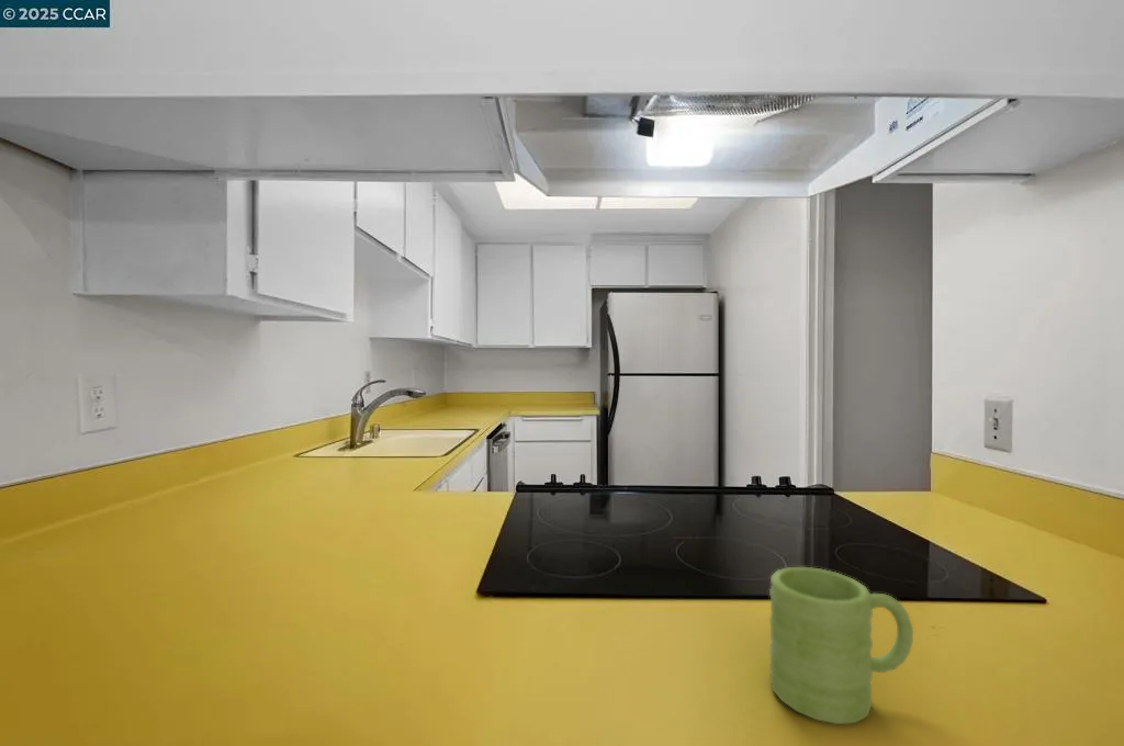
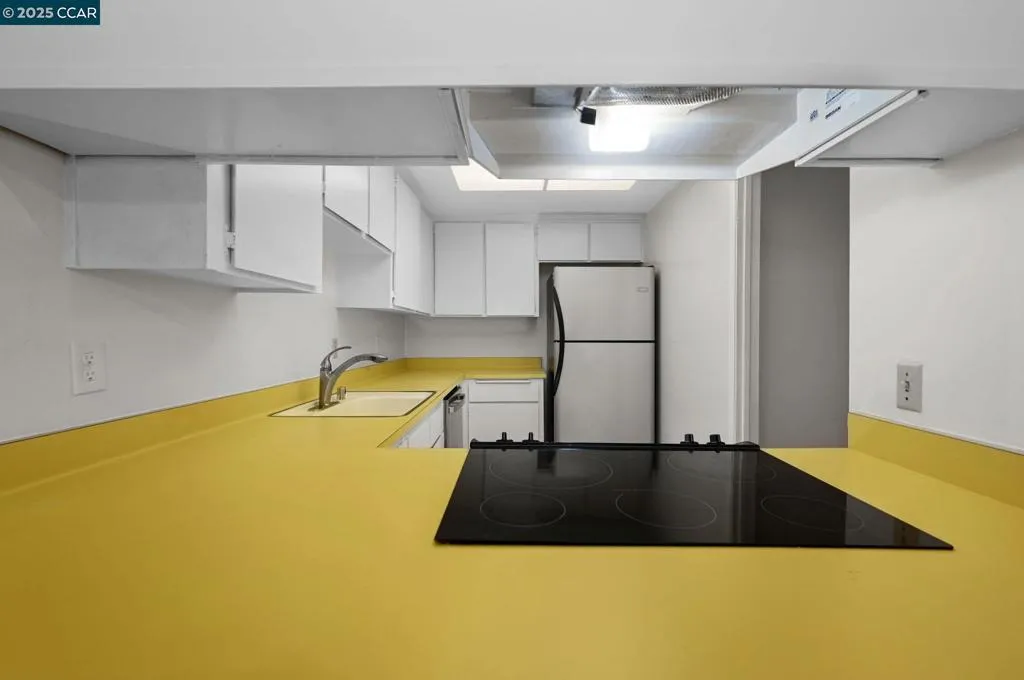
- mug (840, 640)
